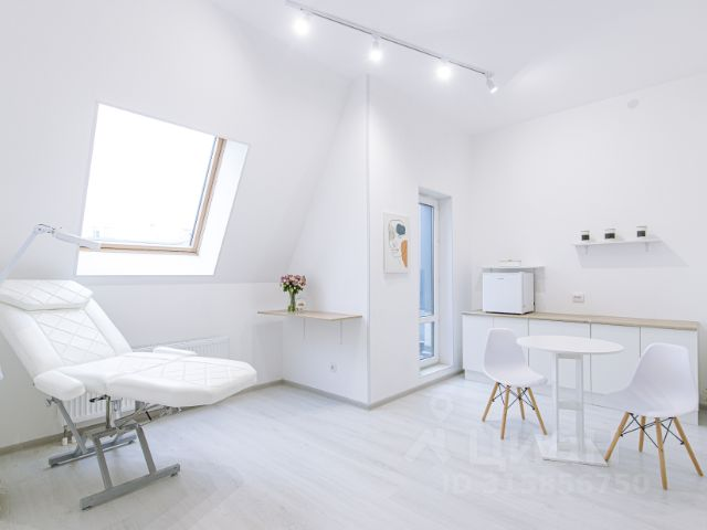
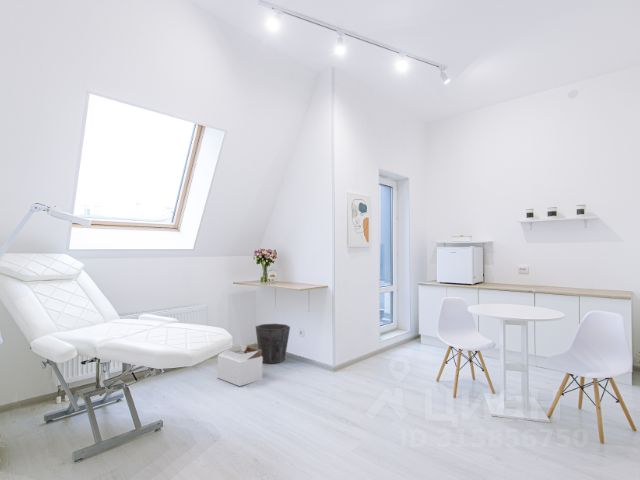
+ stool (239, 363)
+ waste bin (272, 343)
